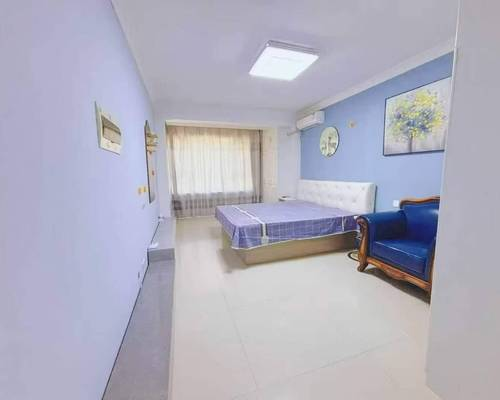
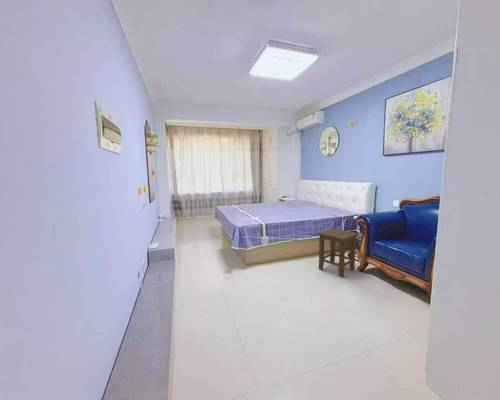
+ stool (339, 251)
